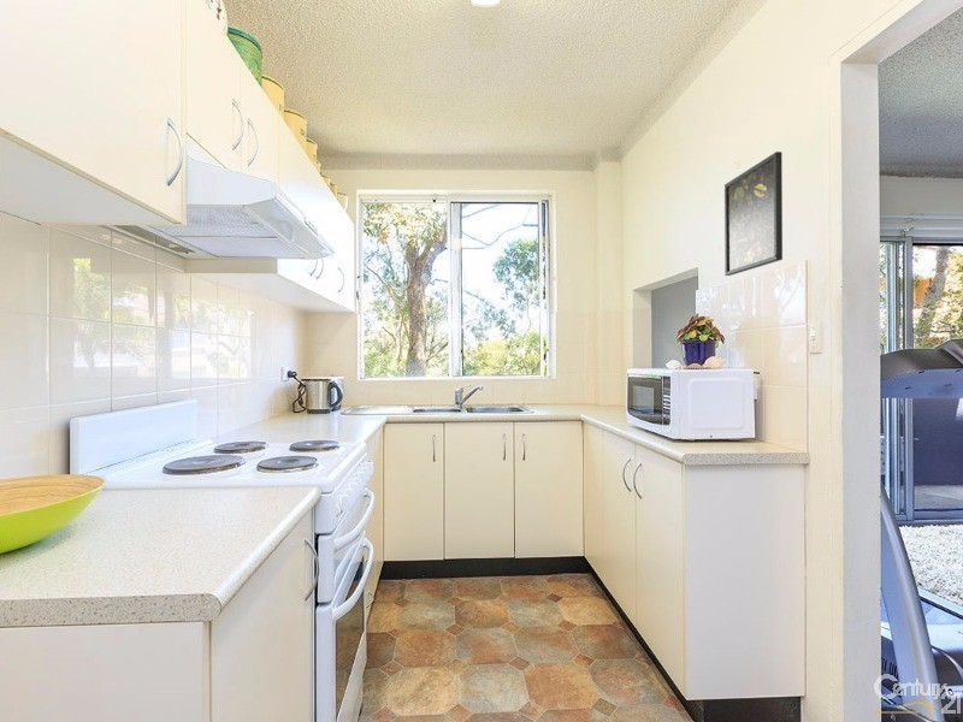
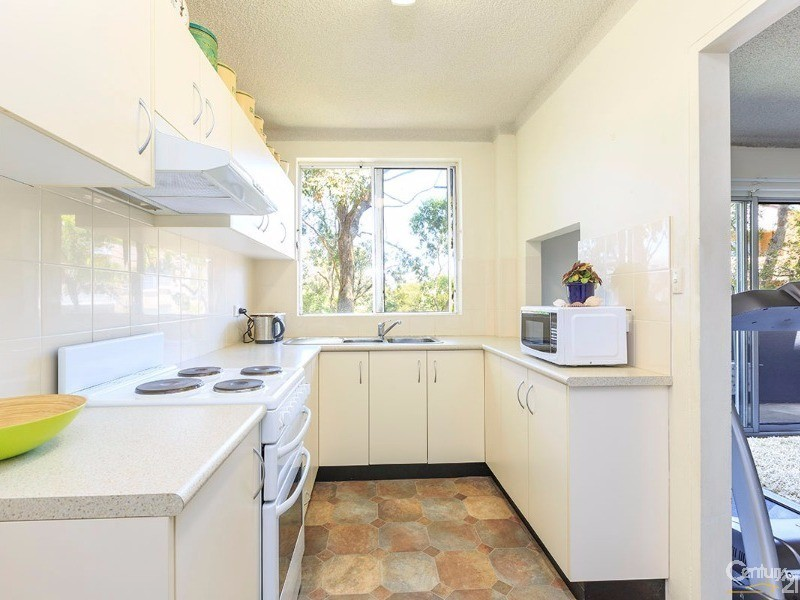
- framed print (750, 219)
